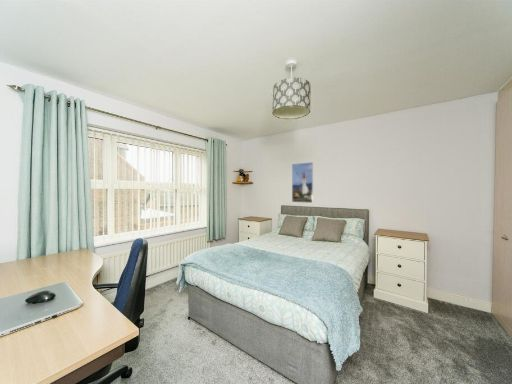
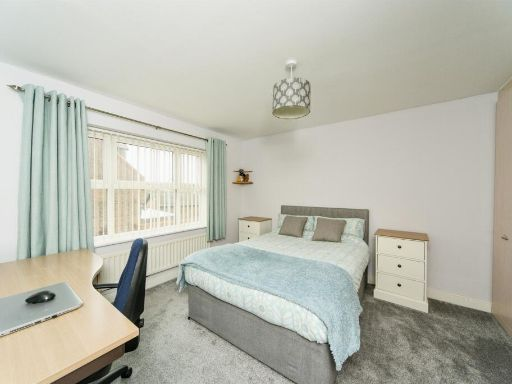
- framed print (302, 182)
